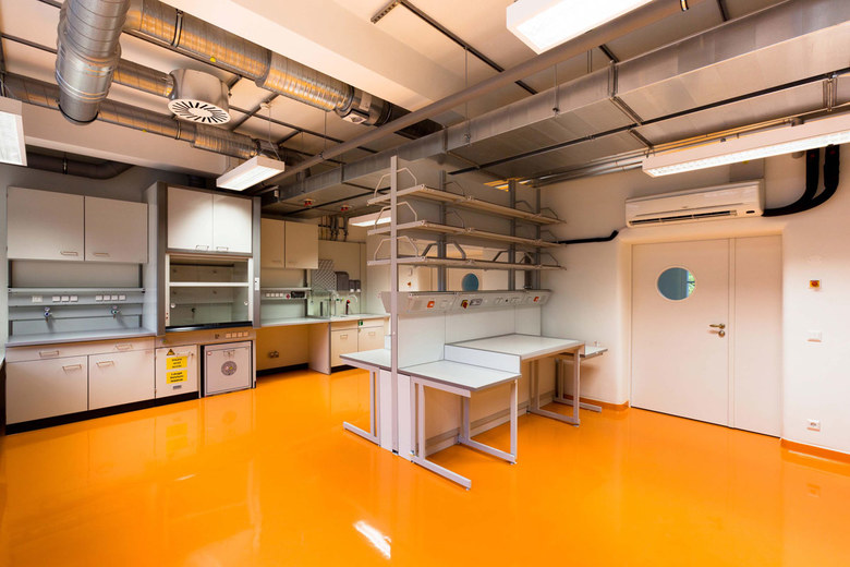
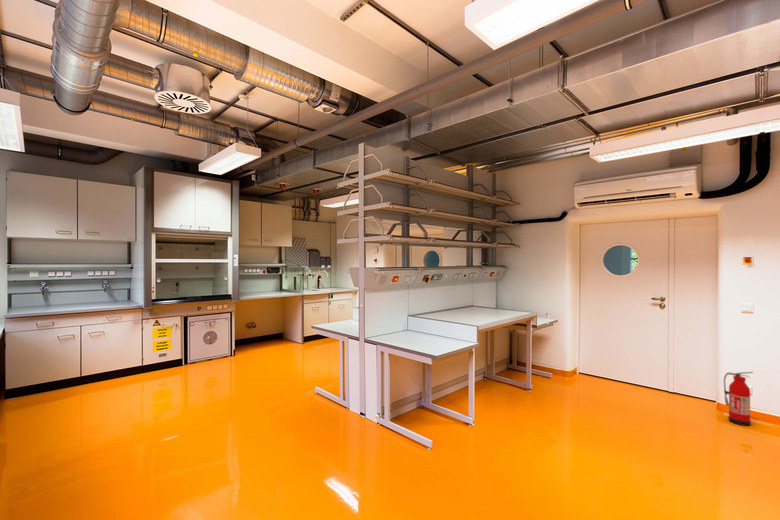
+ fire extinguisher (738, 395)
